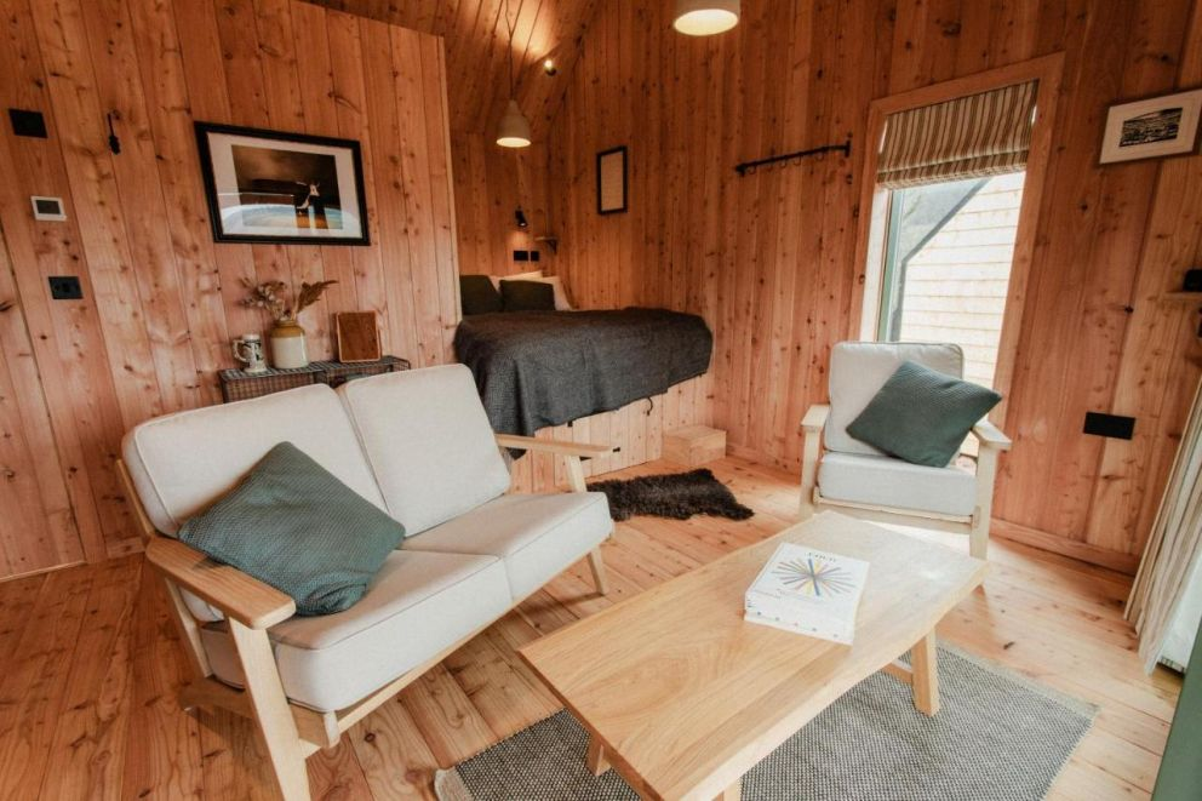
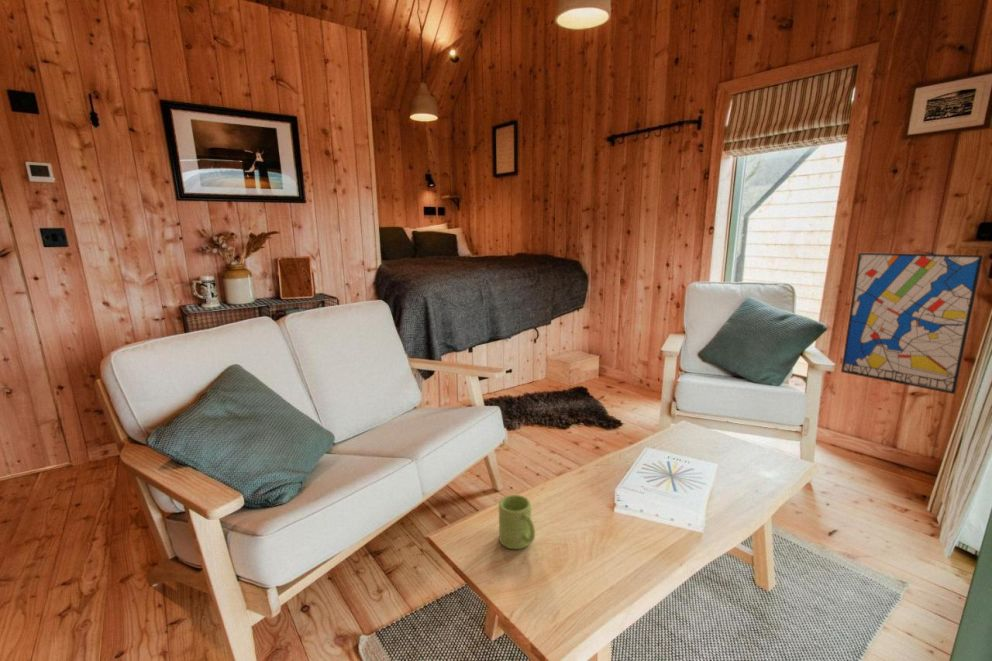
+ wall art (904, 319)
+ mug (519, 525)
